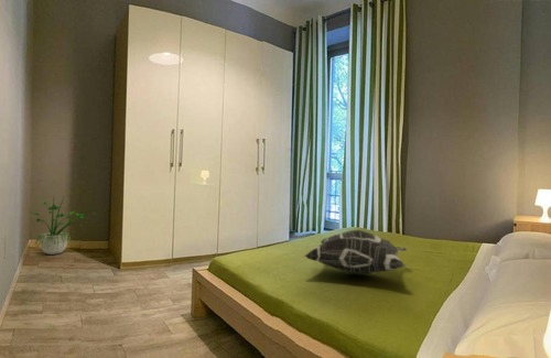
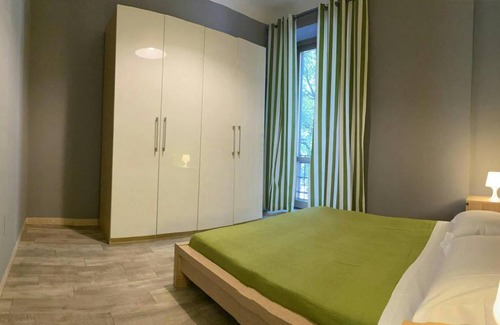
- decorative pillow (359, 251)
- potted plant (64, 218)
